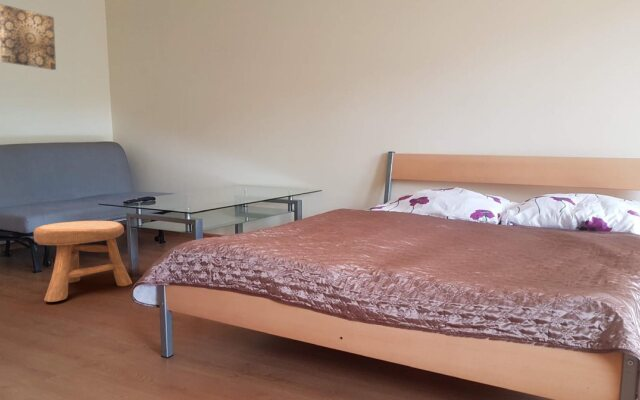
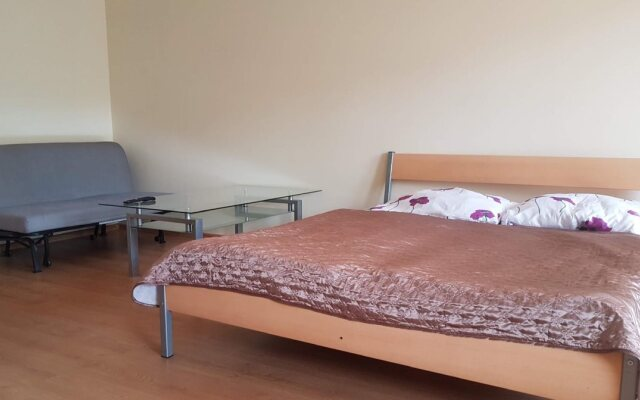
- wall art (28, 38)
- stool (78, 257)
